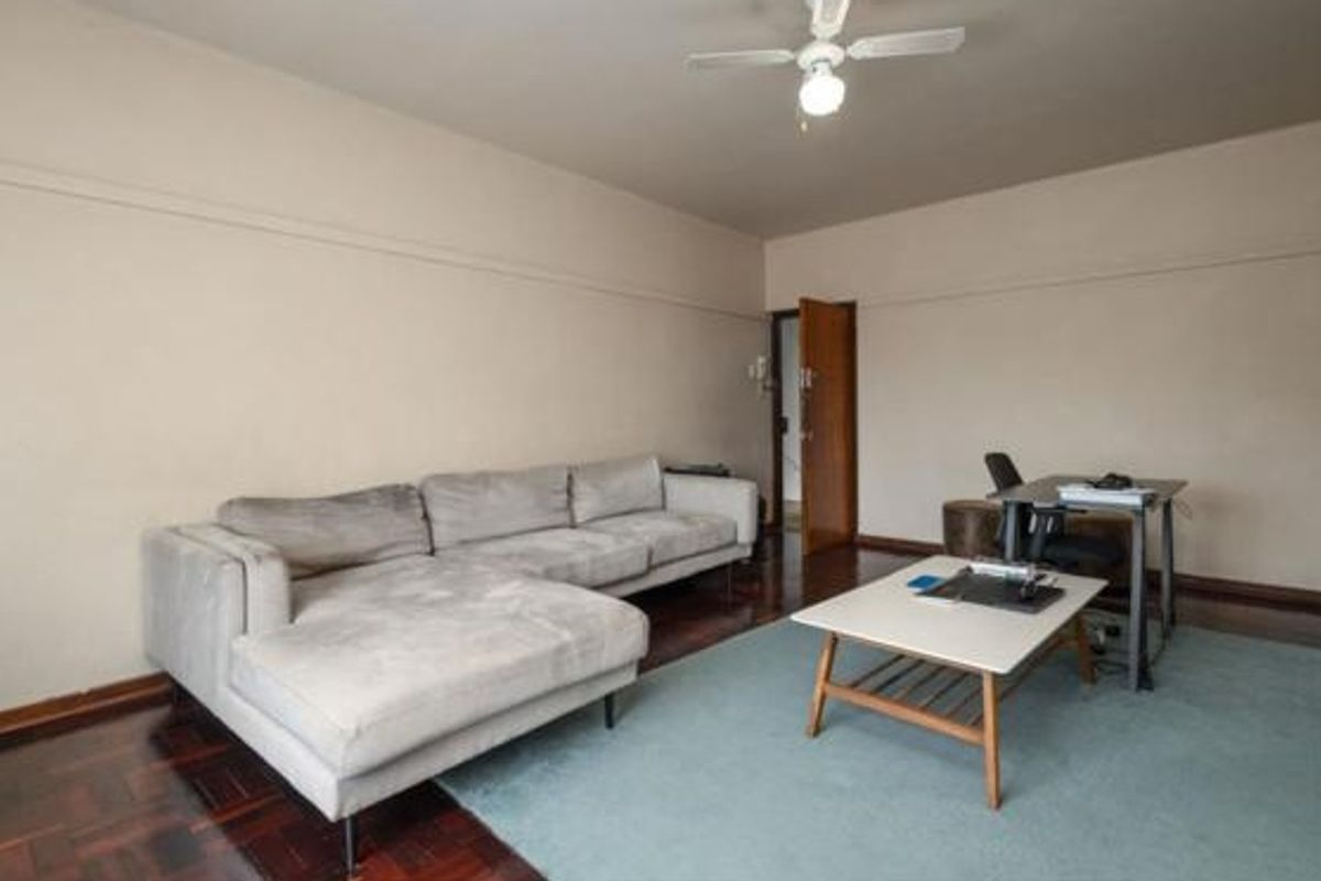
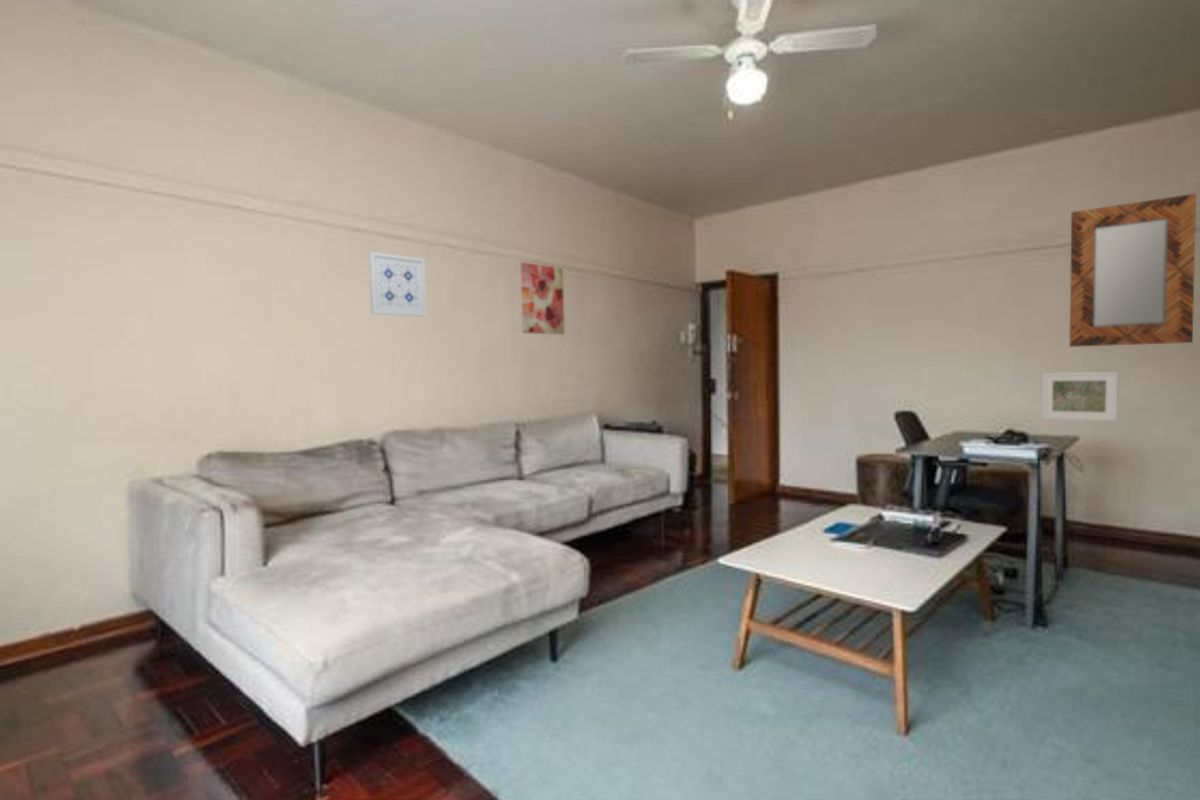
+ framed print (1078, 396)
+ wall art (543, 299)
+ home mirror (1129, 274)
+ wall art (398, 285)
